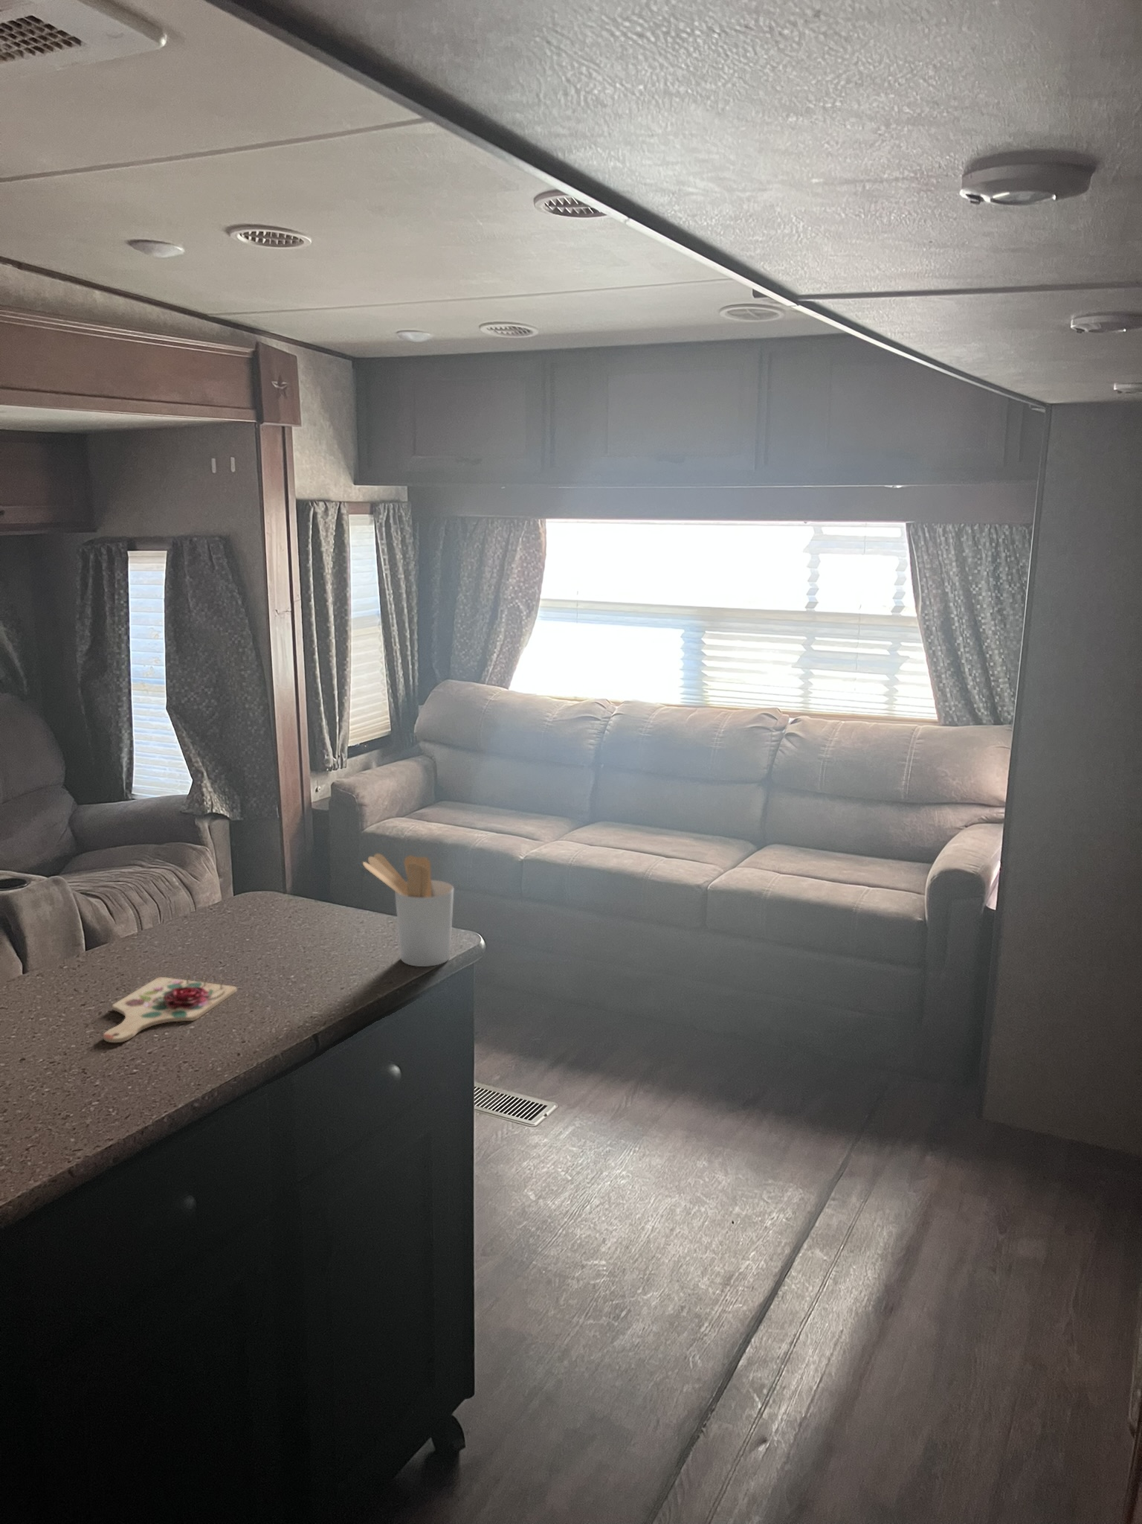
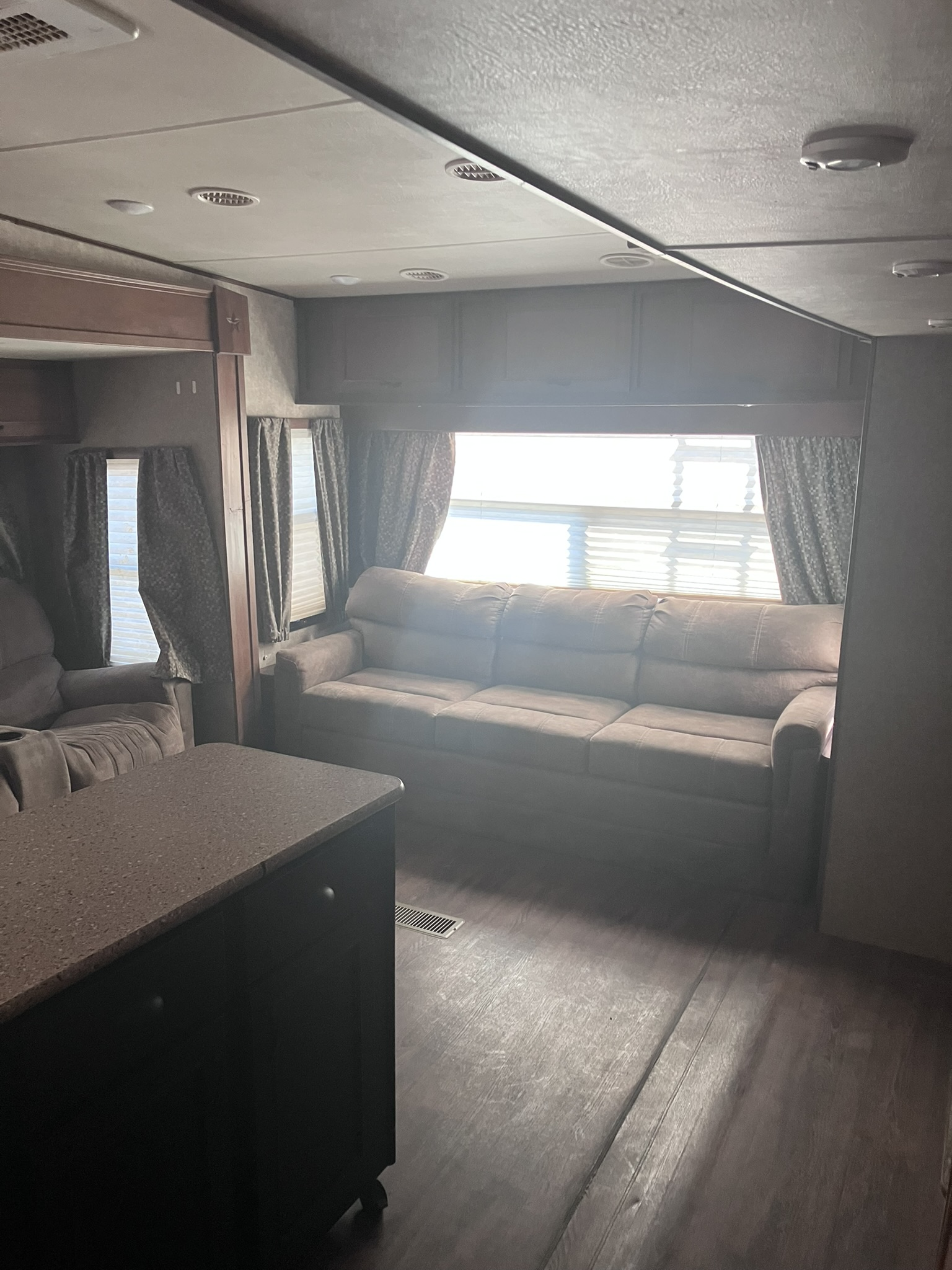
- cutting board (156, 1004)
- utensil holder (409, 906)
